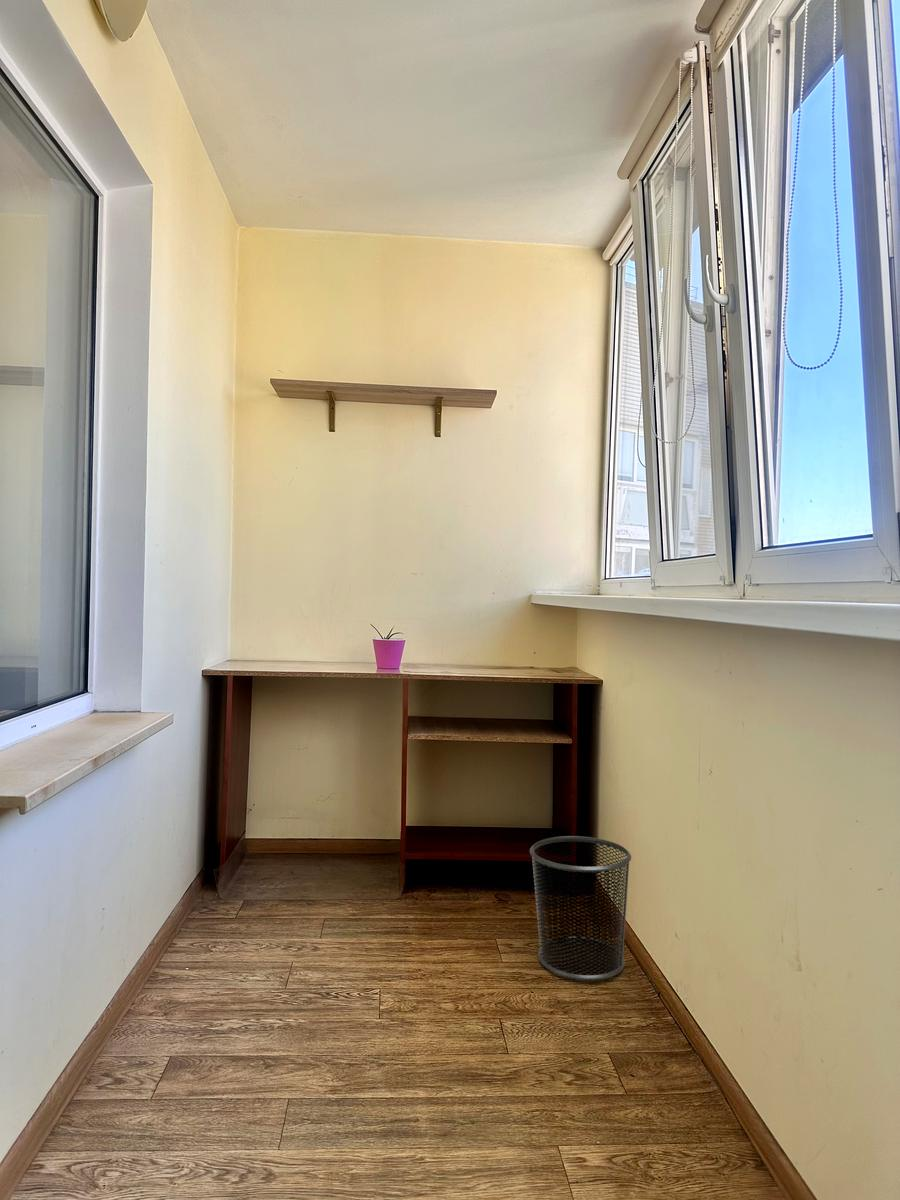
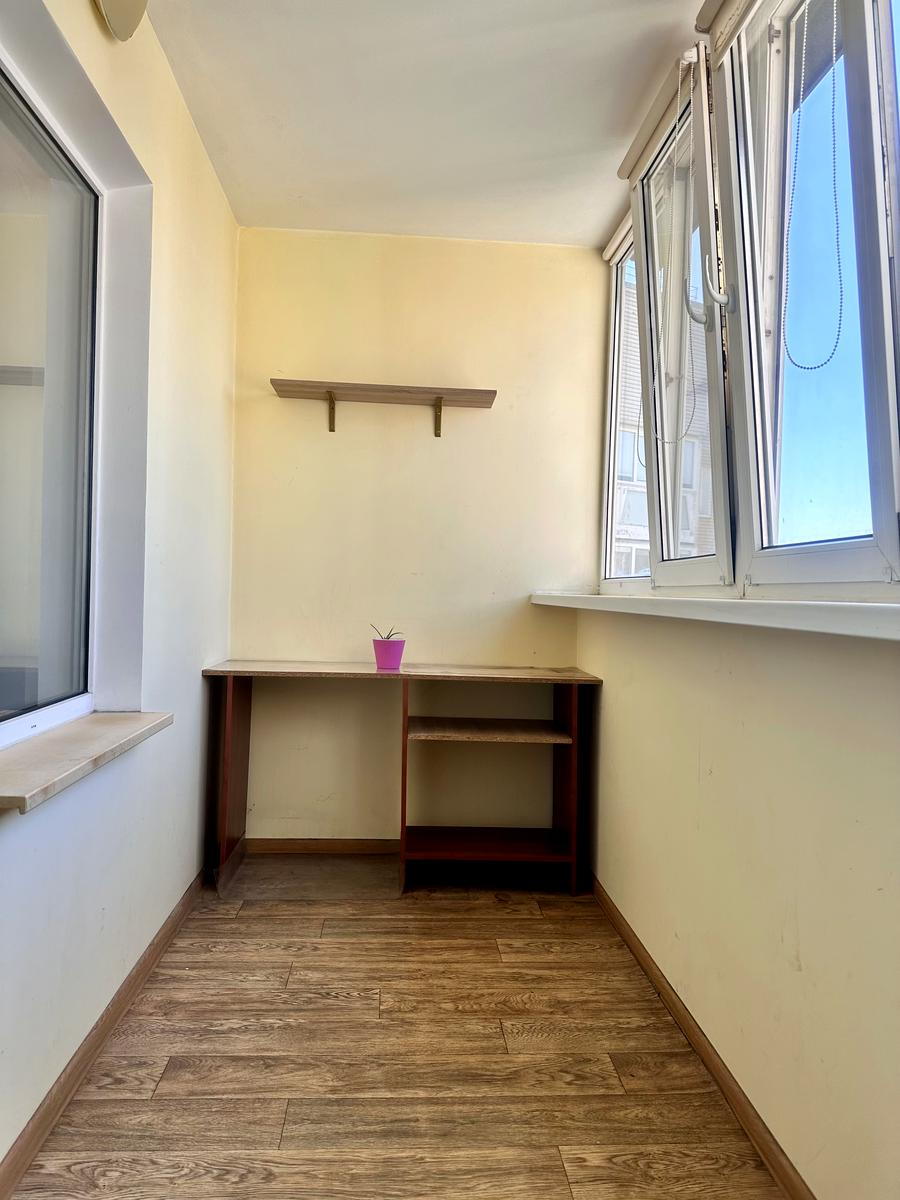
- waste bin (580, 904)
